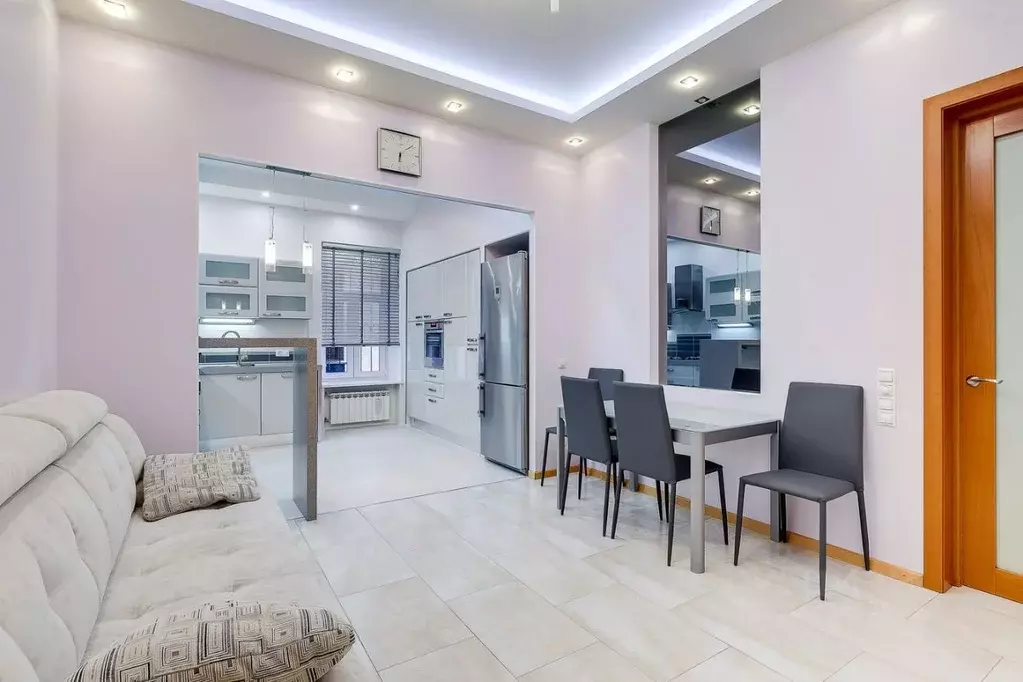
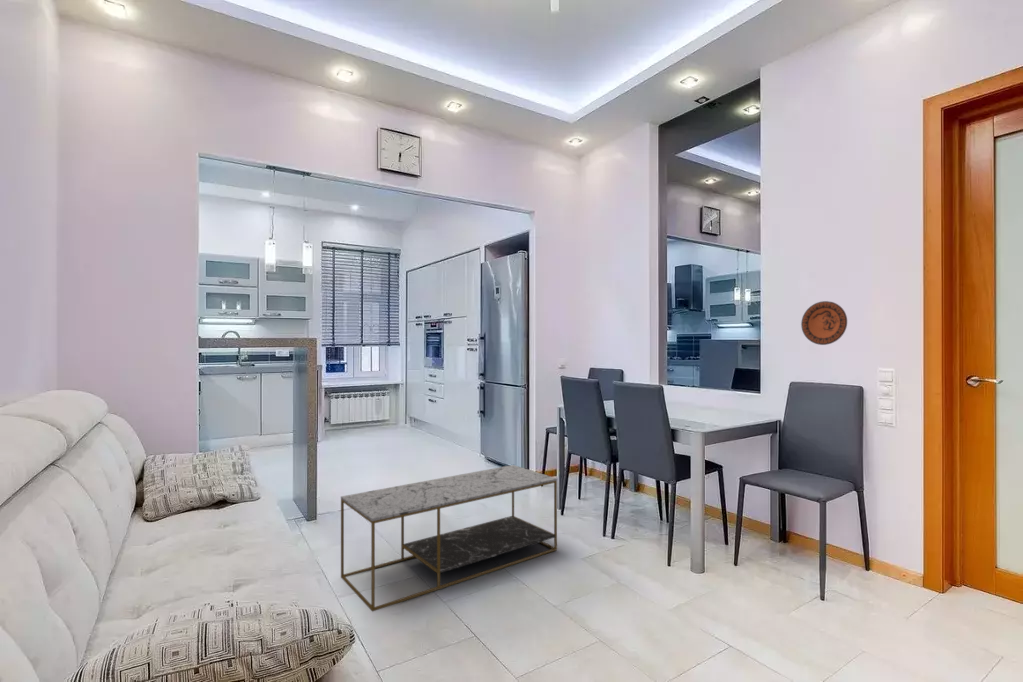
+ coffee table (455, 530)
+ decorative plate (823, 323)
